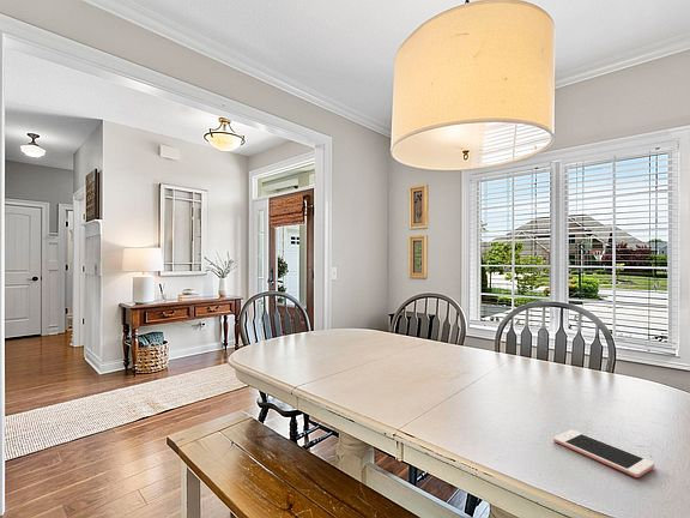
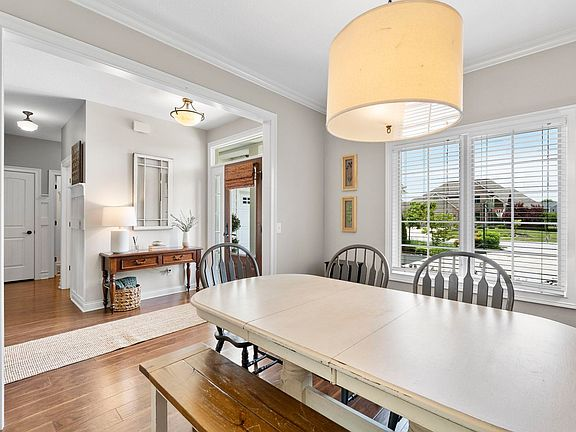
- cell phone (600, 451)
